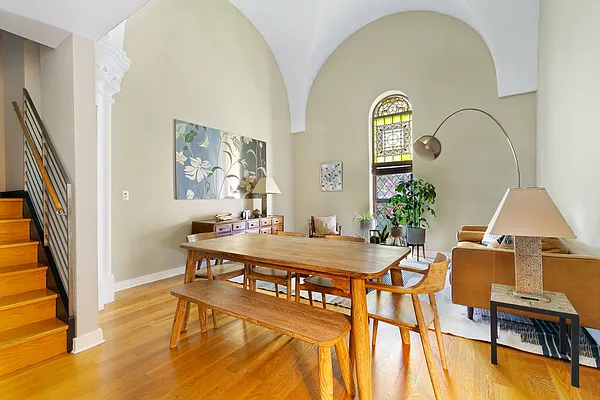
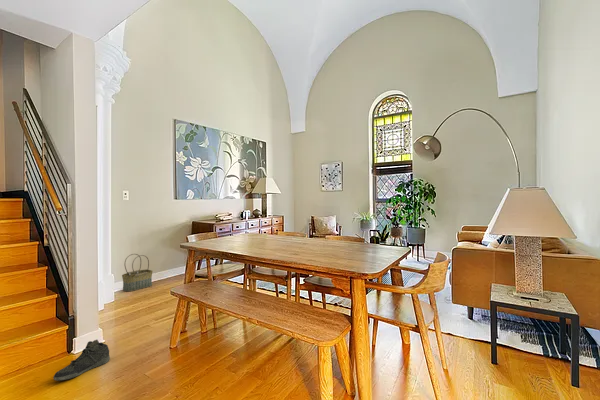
+ basket (137, 271)
+ sneaker (82, 357)
